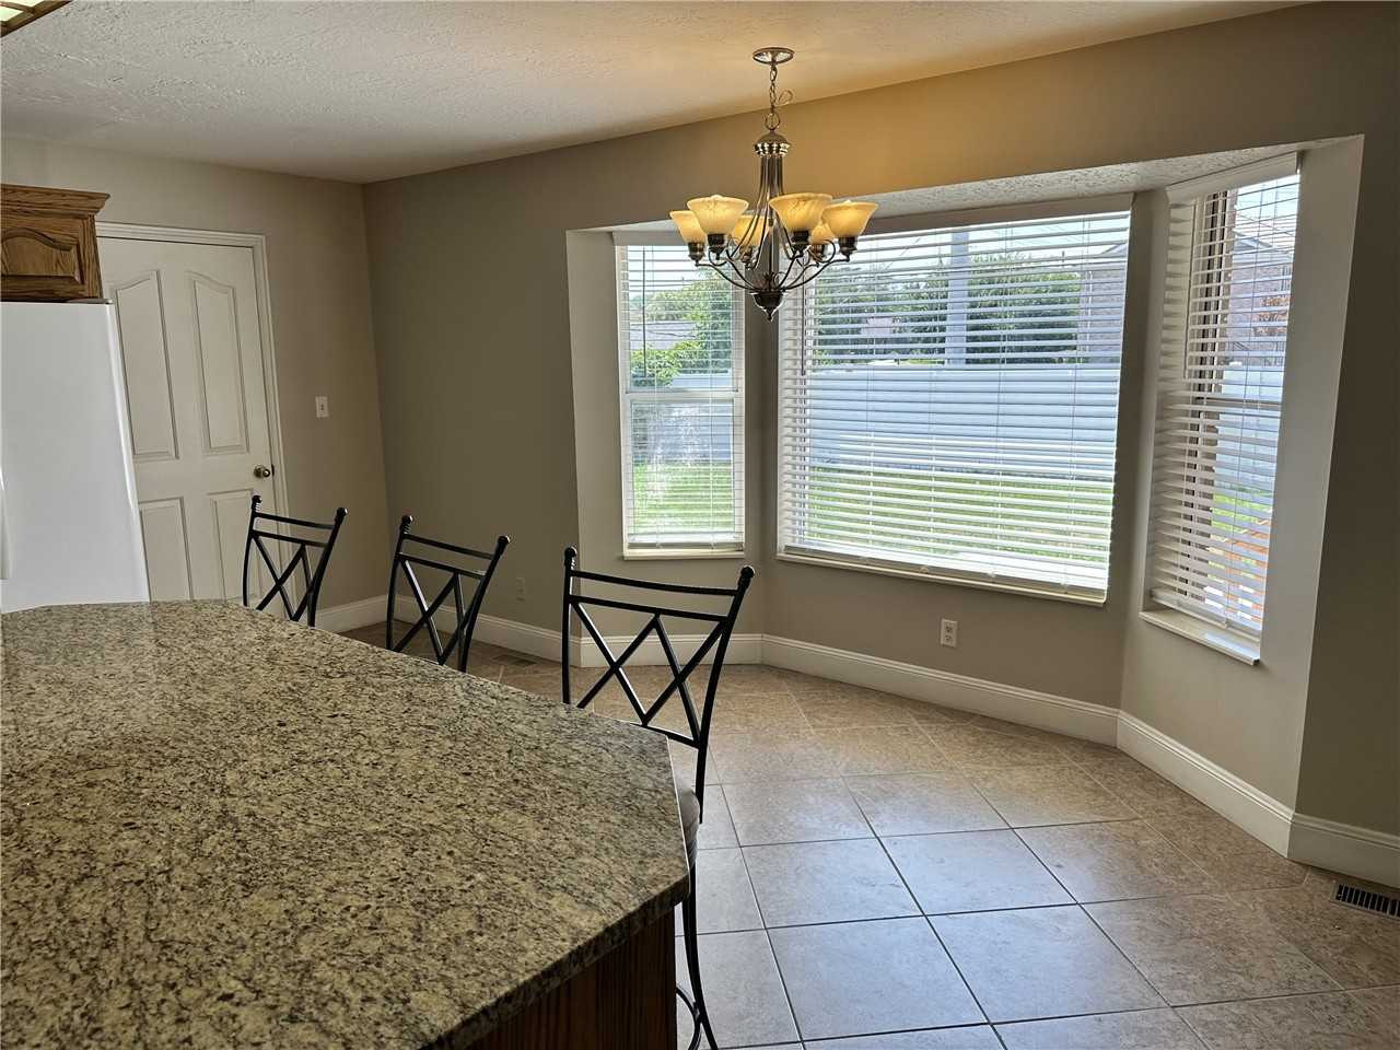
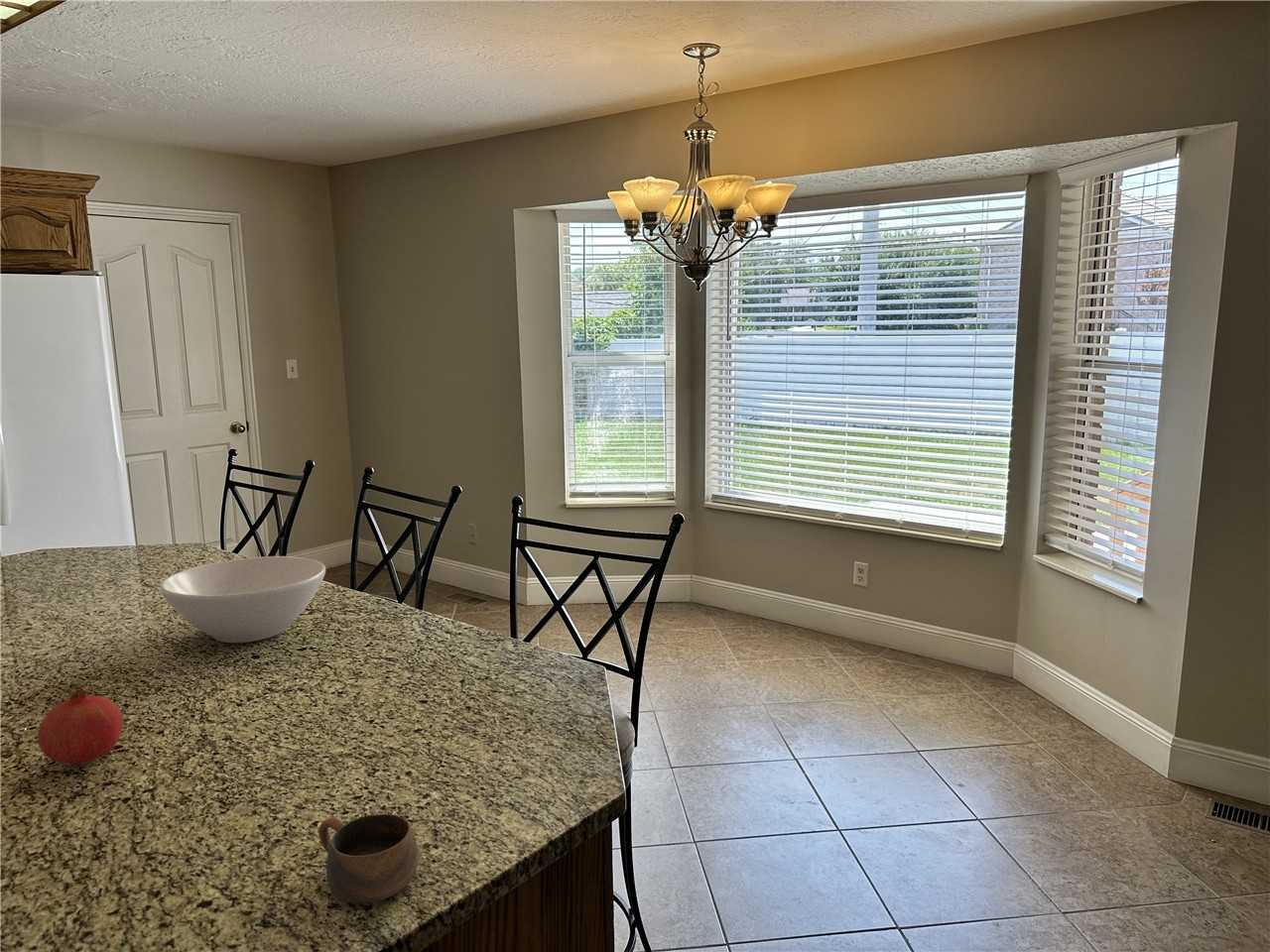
+ fruit (81, 723)
+ cup (364, 850)
+ bowl (248, 603)
